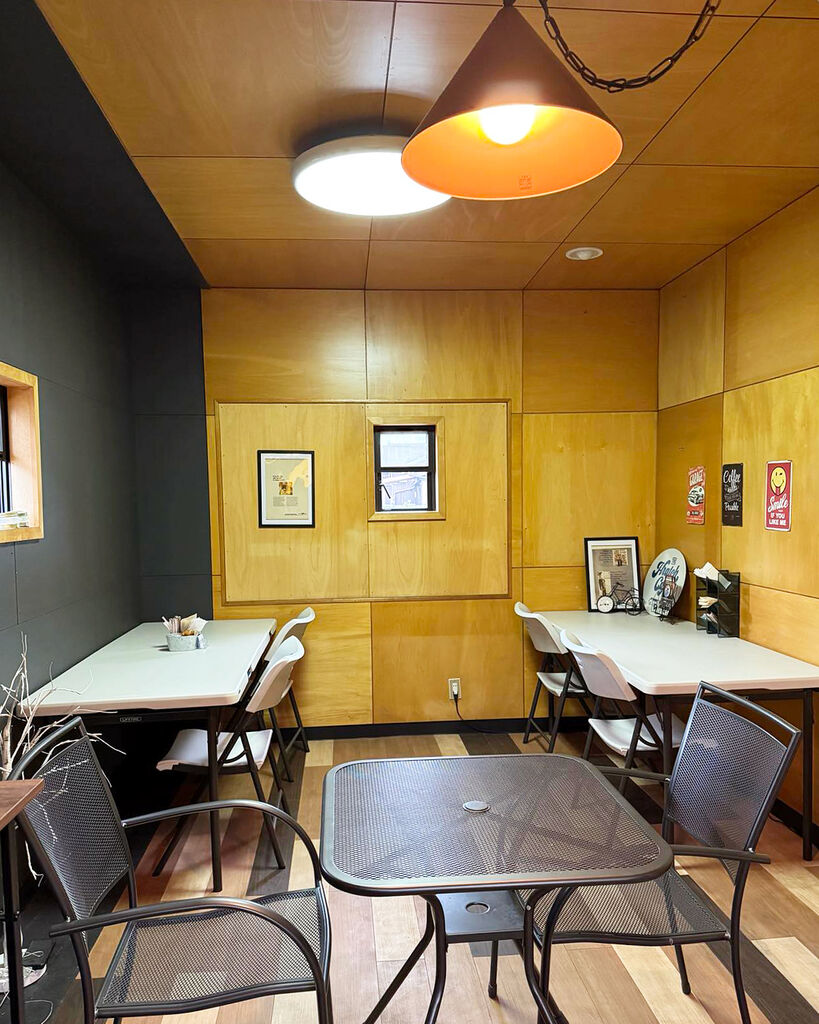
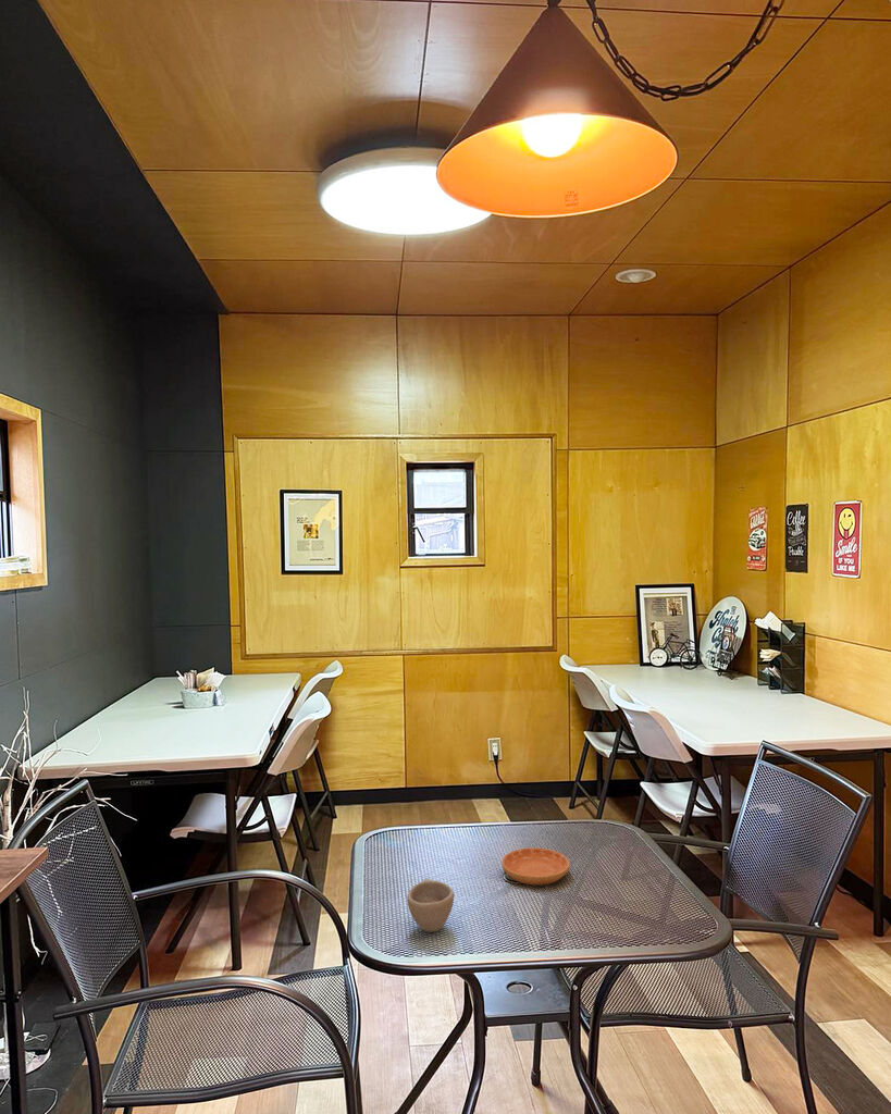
+ cup (429, 905)
+ saucer (535, 867)
